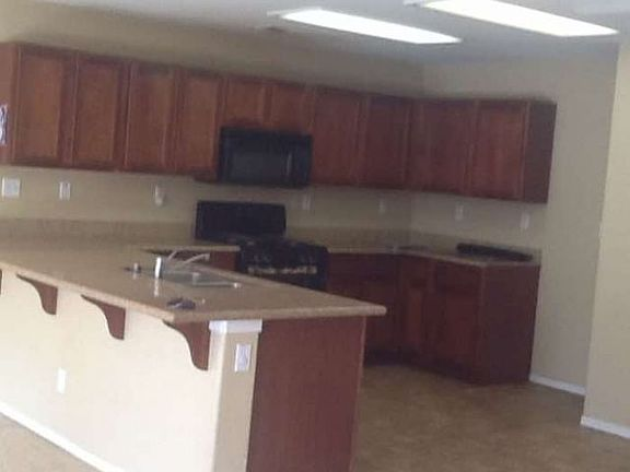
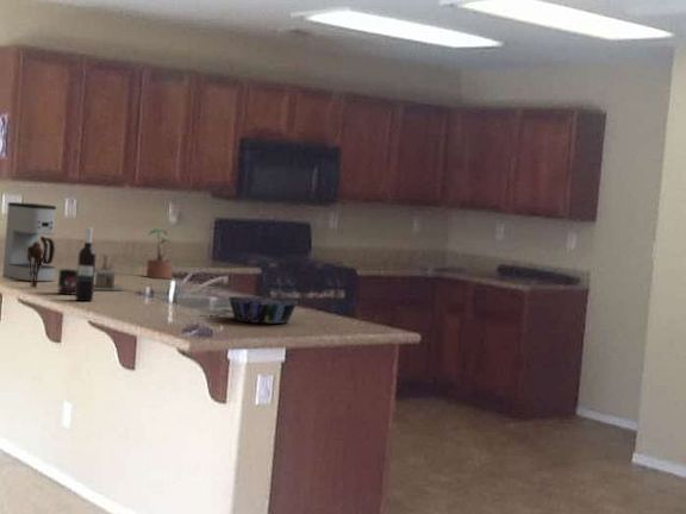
+ staircase (102, 271)
+ potted plant (158, 252)
+ wine bottle (86, 263)
+ coffee maker (35, 240)
+ mug (73, 282)
+ decorative bowl (262, 309)
+ utensil holder (35, 264)
